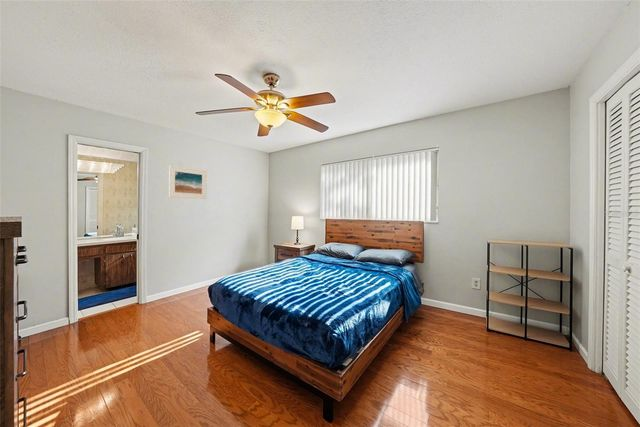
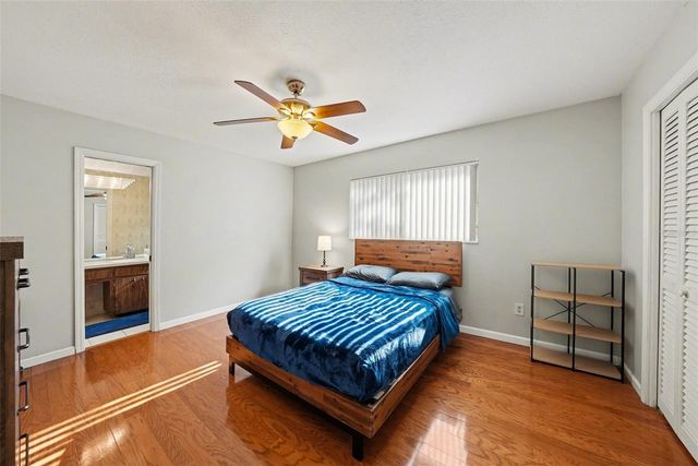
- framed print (188, 183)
